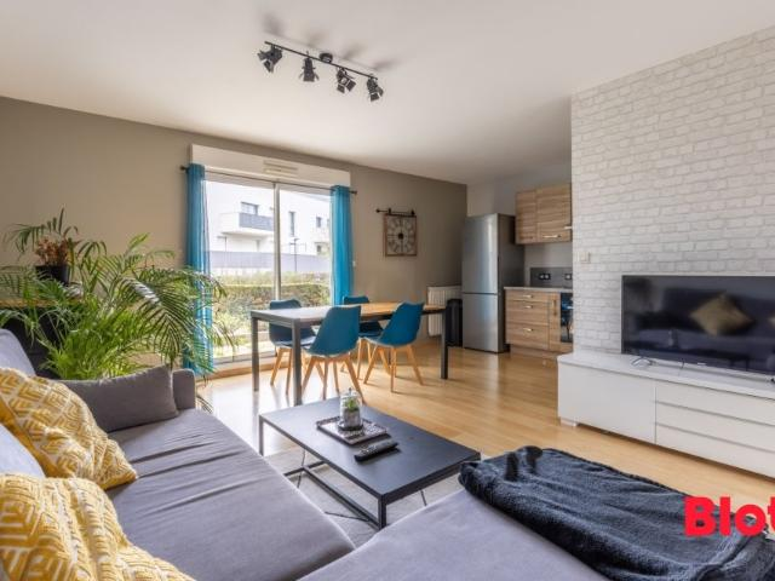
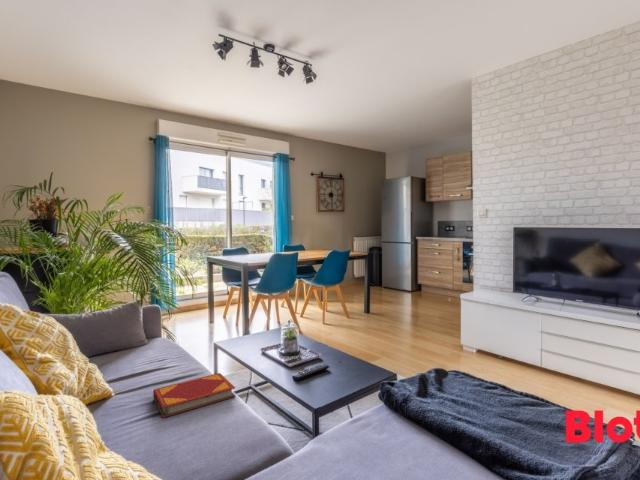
+ hardback book (194, 392)
